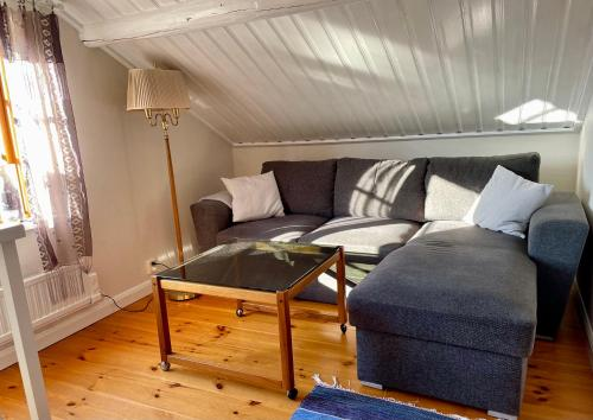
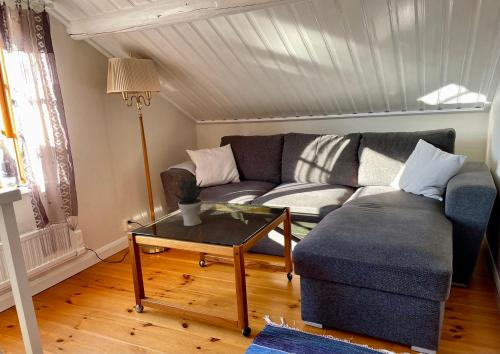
+ potted plant (191, 198)
